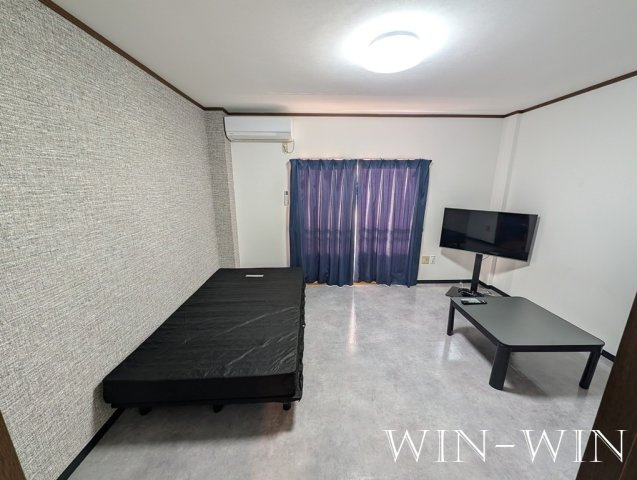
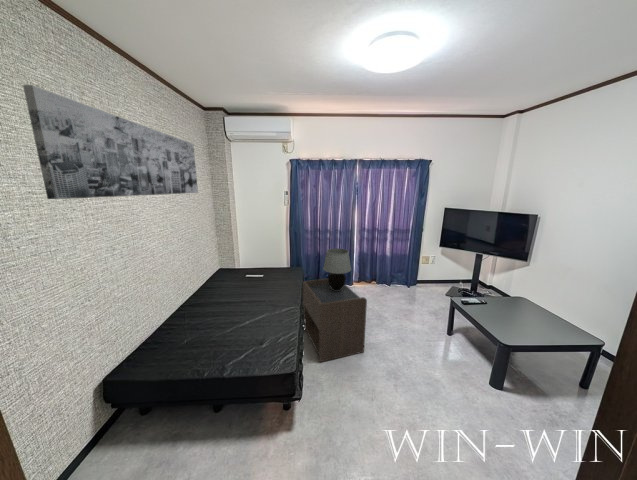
+ wall art (147, 161)
+ nightstand (333, 314)
+ table lamp (337, 270)
